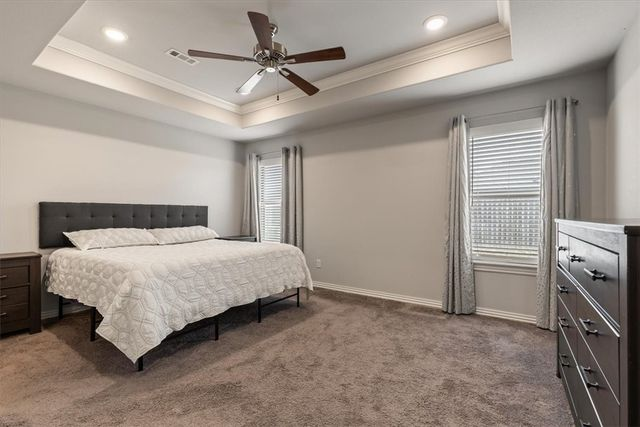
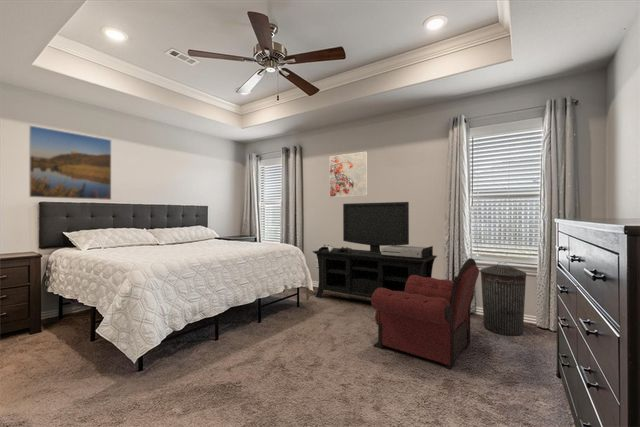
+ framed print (73, 166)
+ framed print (347, 175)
+ media console (371, 252)
+ trash can (502, 295)
+ armchair (426, 300)
